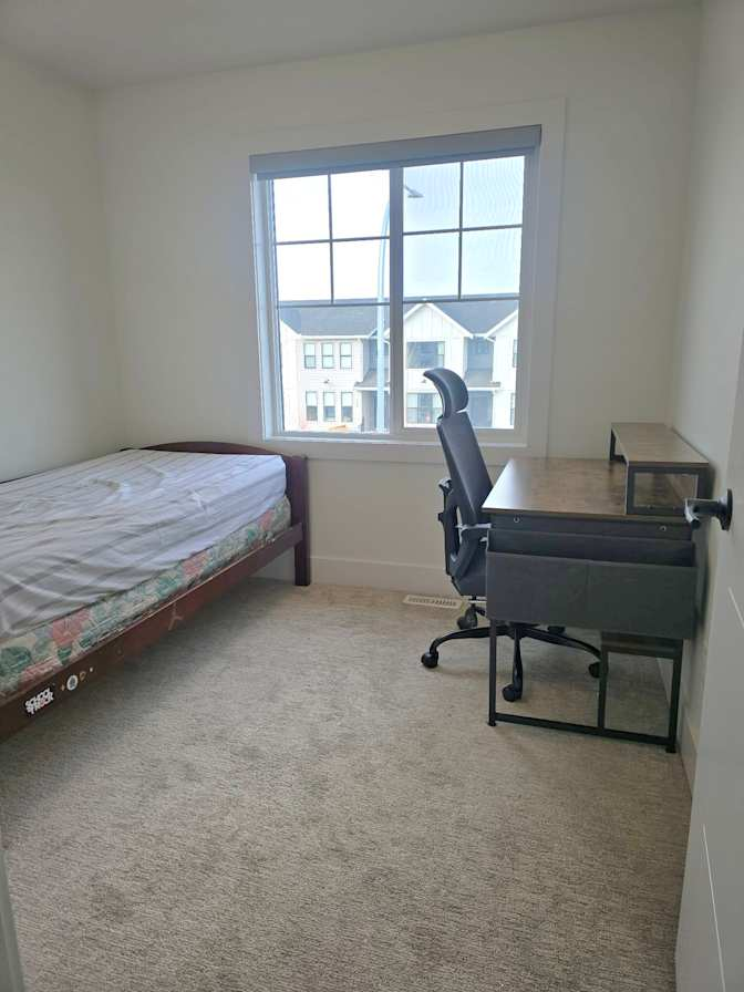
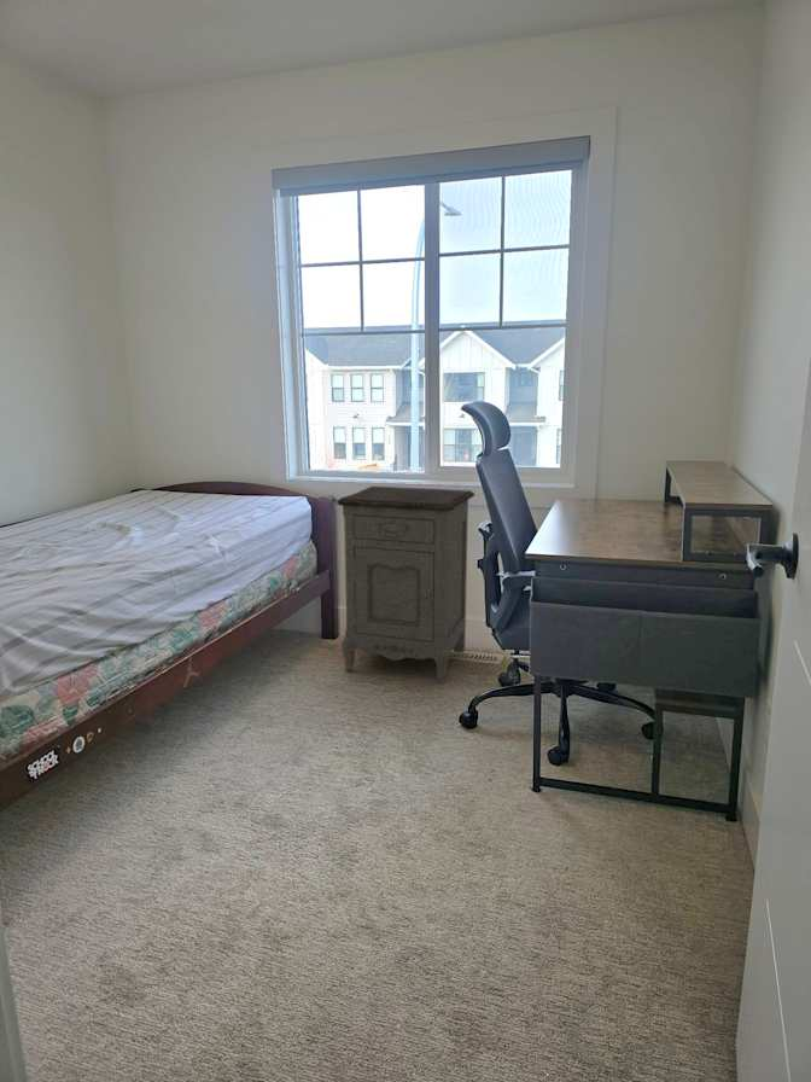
+ nightstand (404, 581)
